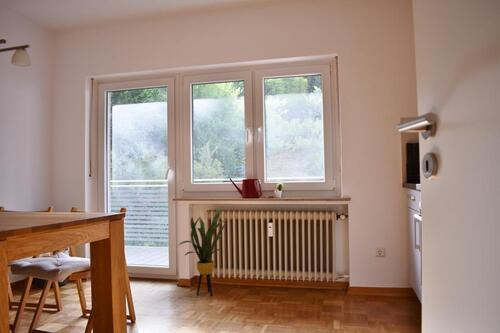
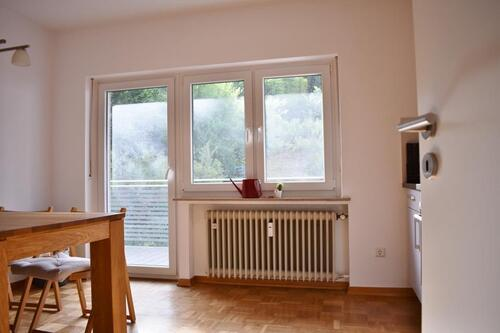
- house plant (210, 251)
